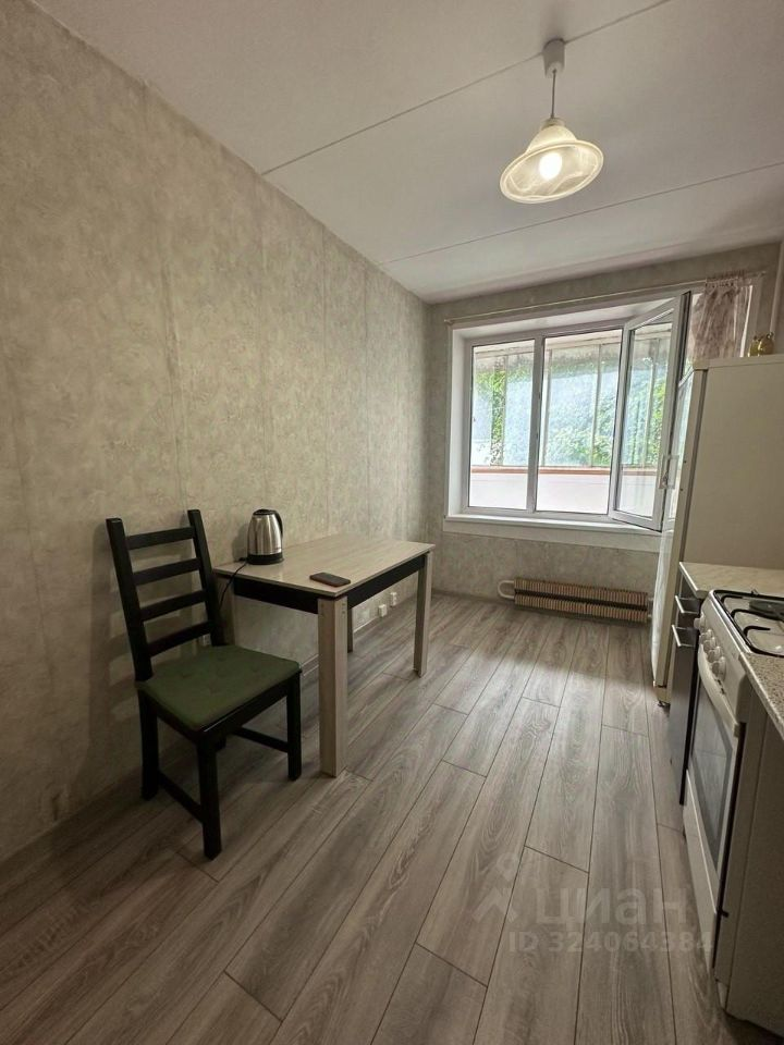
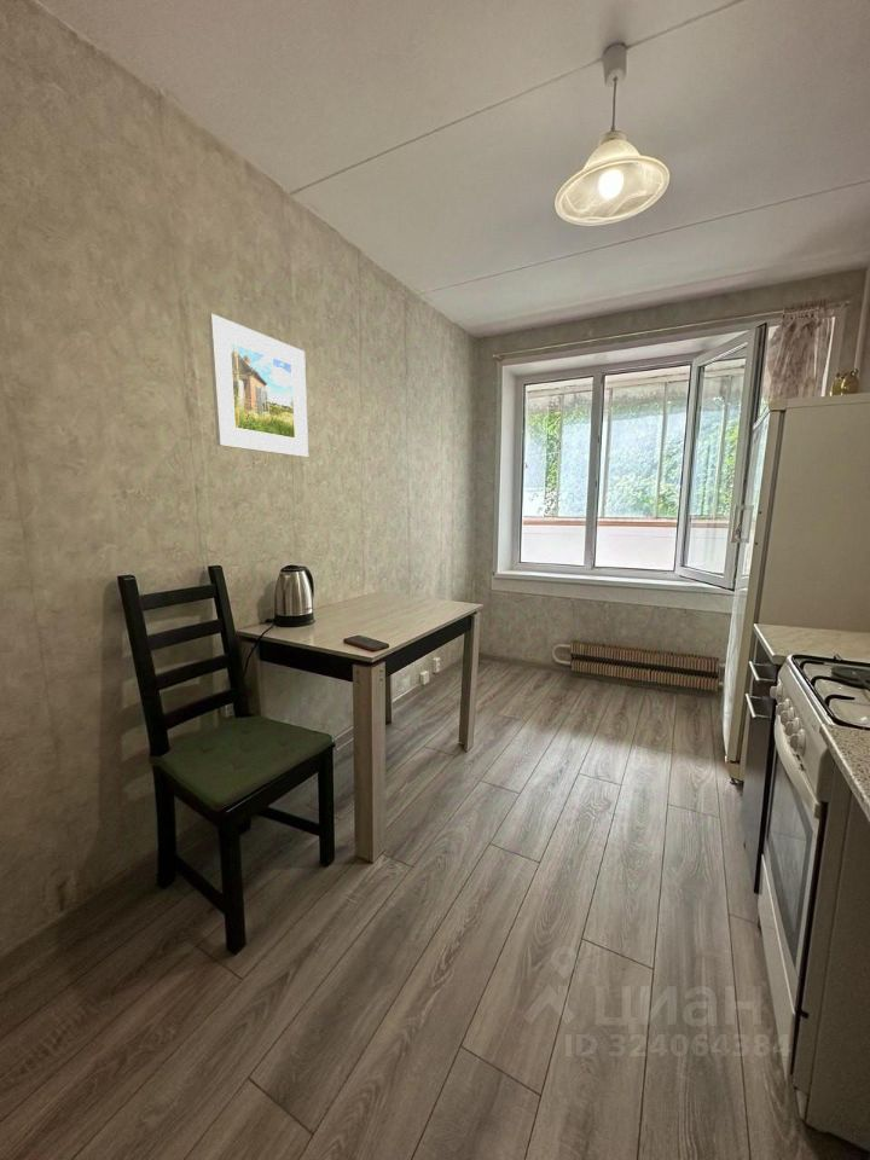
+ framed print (263, 394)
